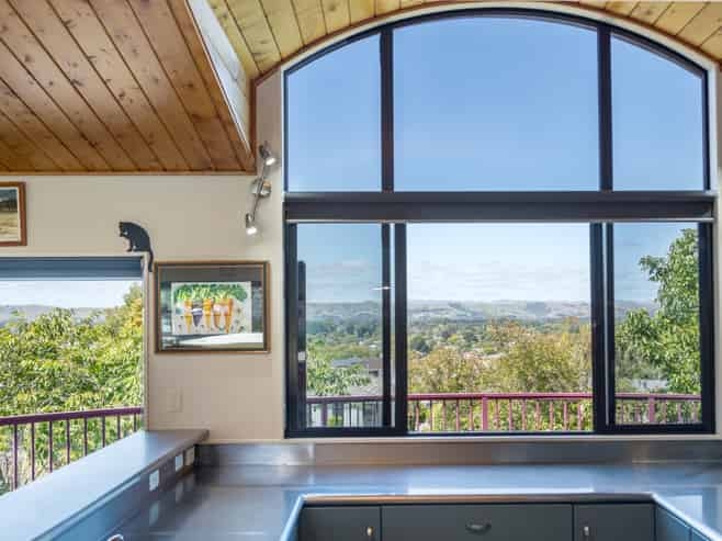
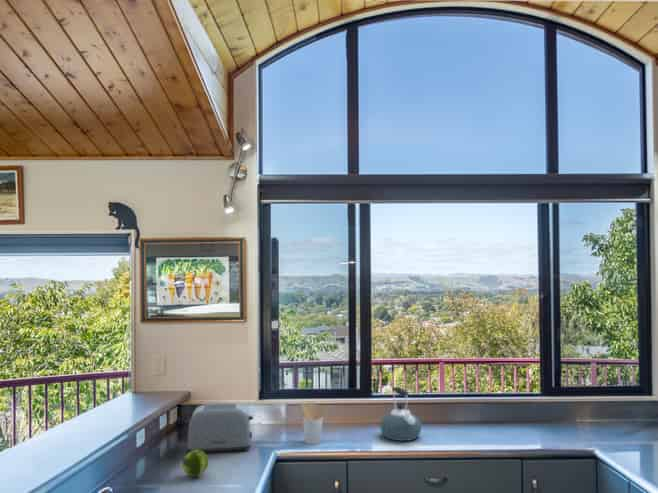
+ fruit (195, 463)
+ utensil holder (311, 422)
+ kettle (402, 413)
+ toaster (221, 427)
